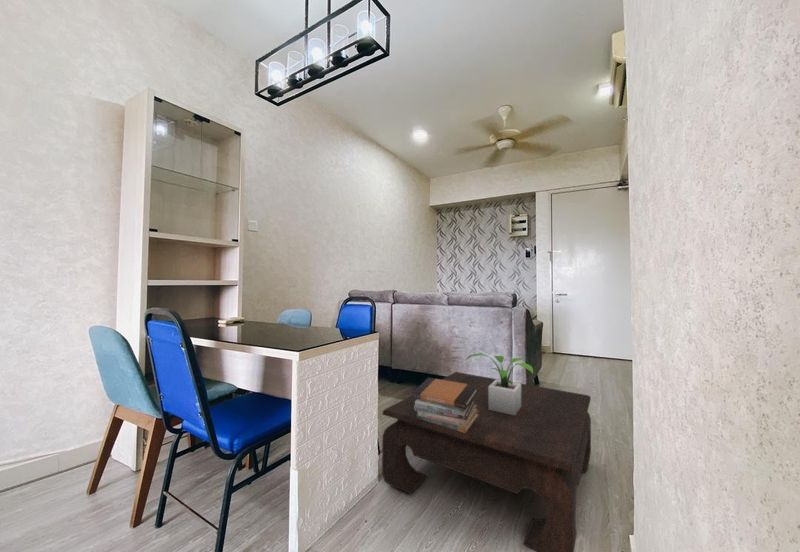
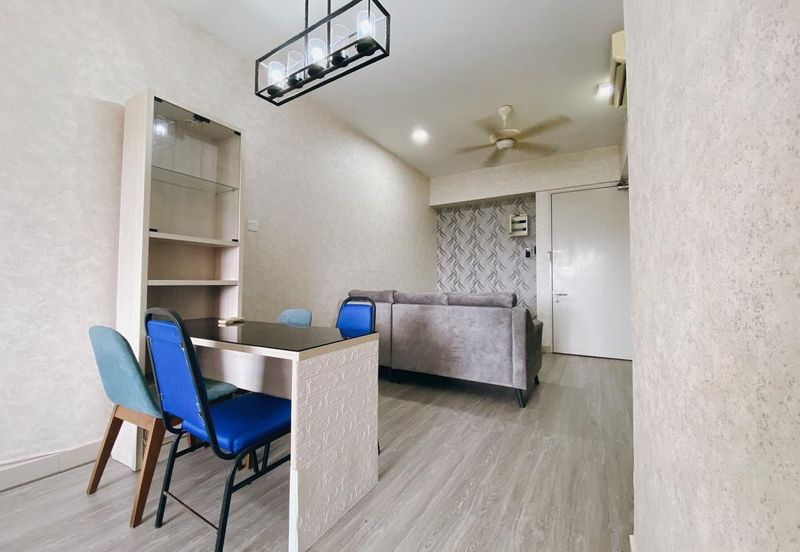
- coffee table (493, 437)
- potted plant (501, 380)
- book stack (447, 404)
